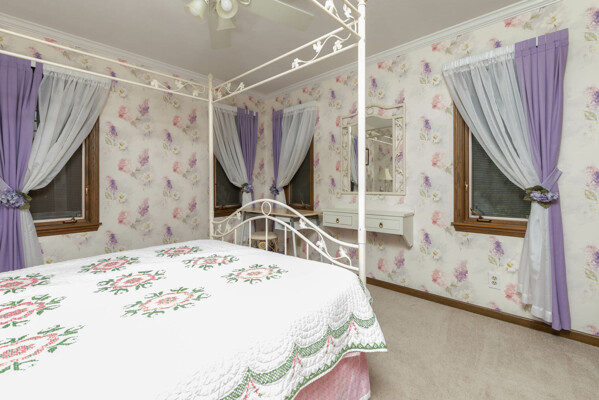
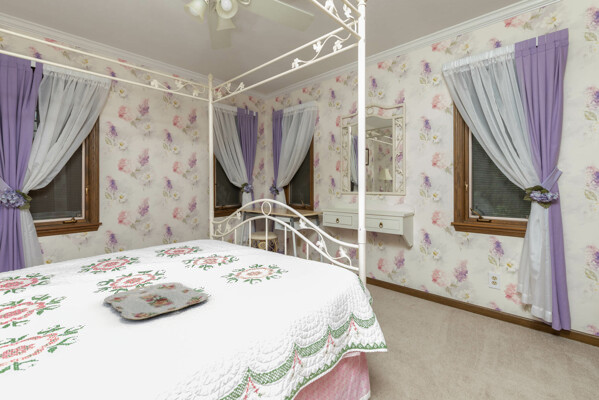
+ serving tray (156, 298)
